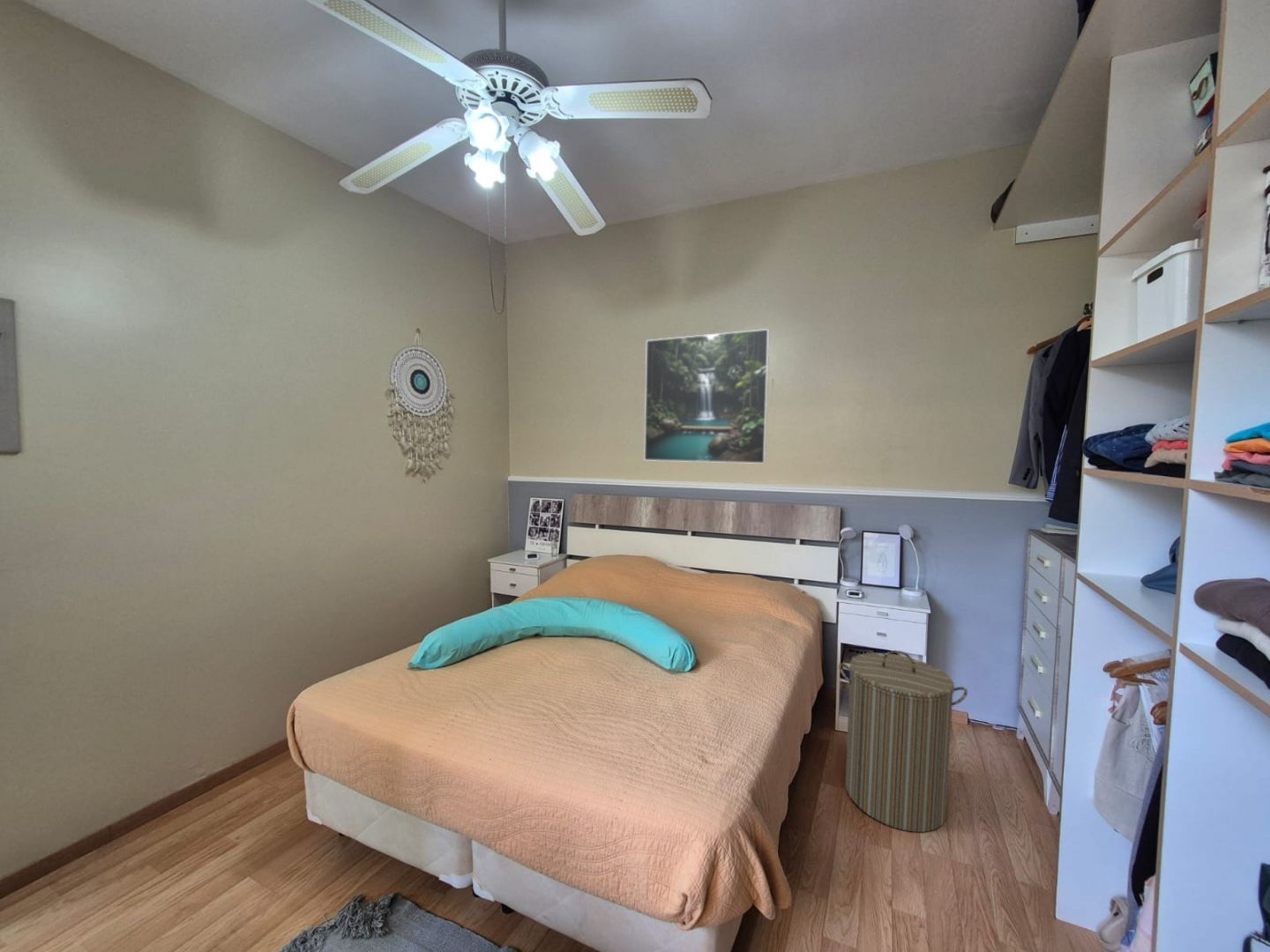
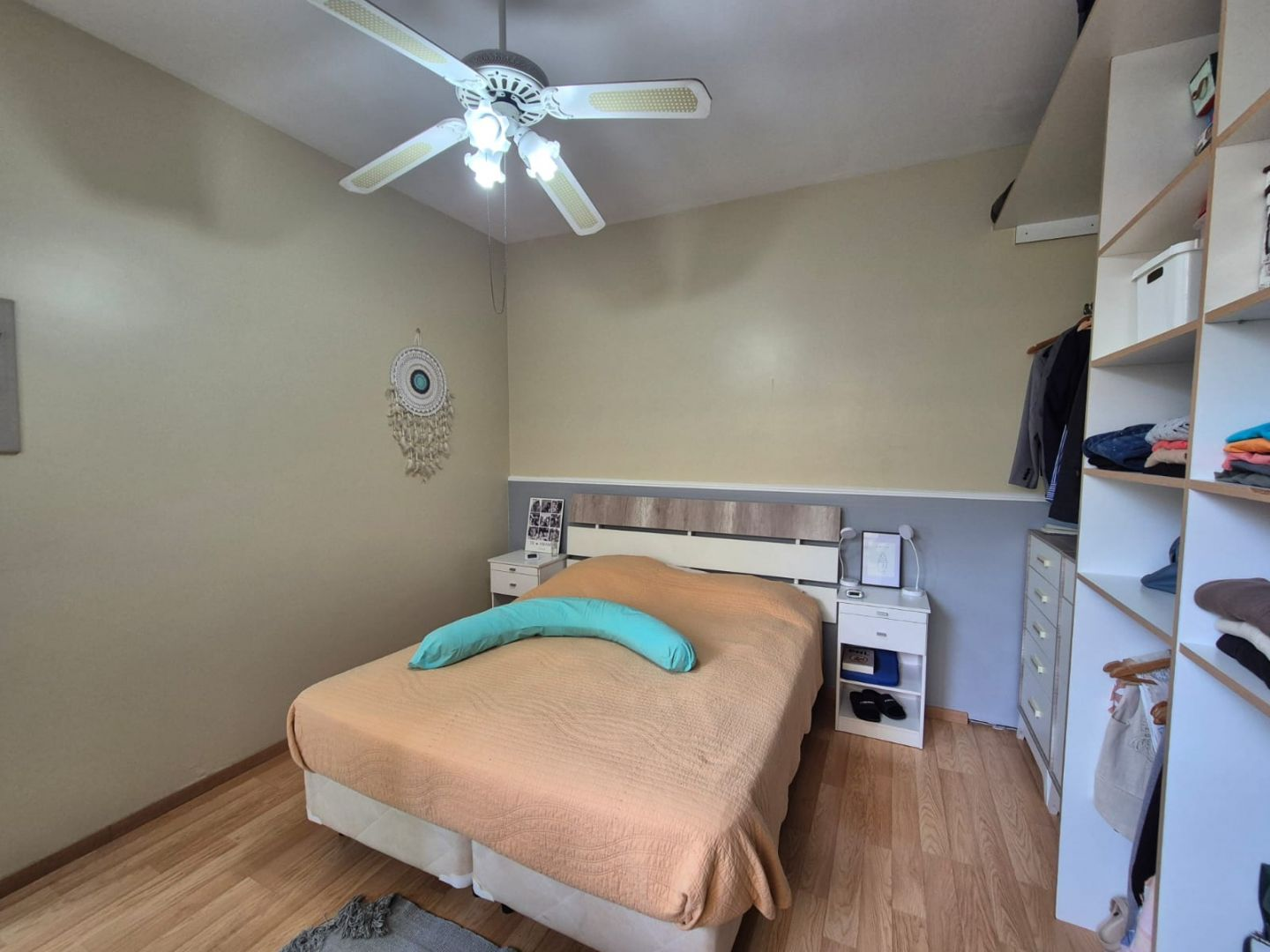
- laundry hamper (897, 725)
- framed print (703, 398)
